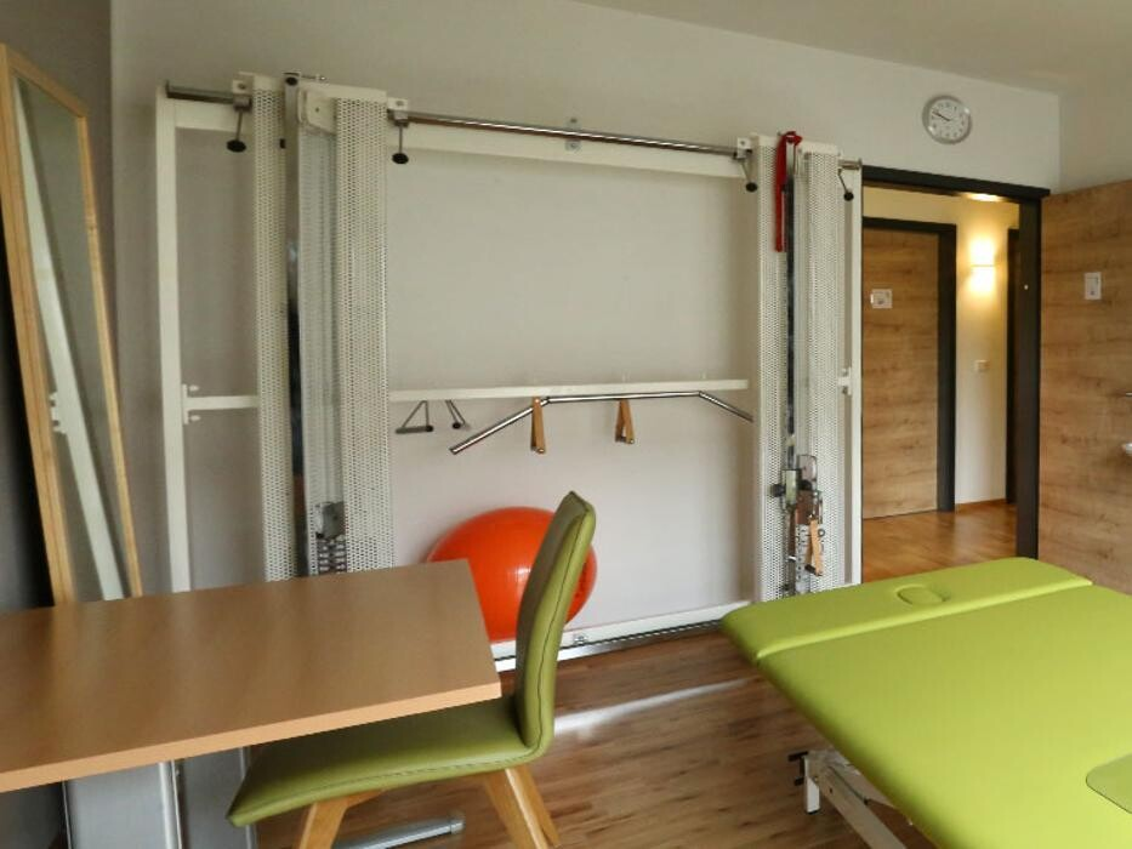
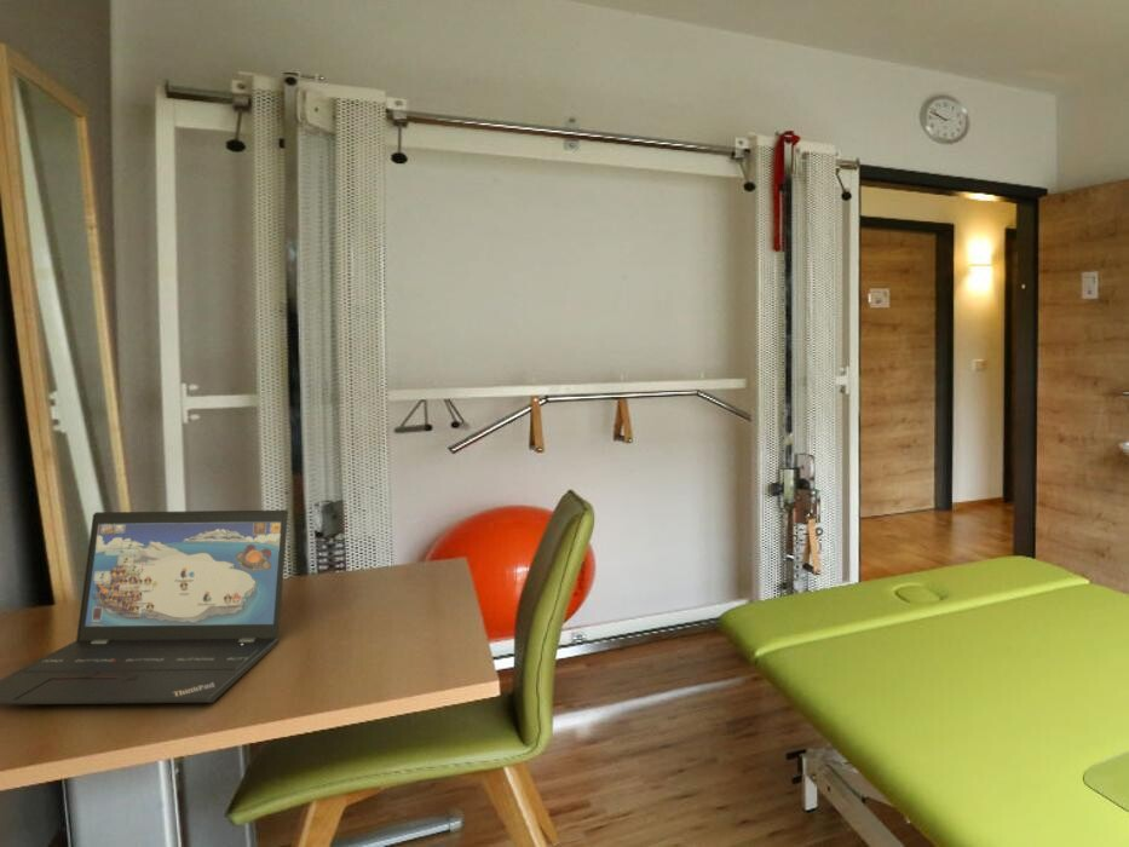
+ laptop (143, 597)
